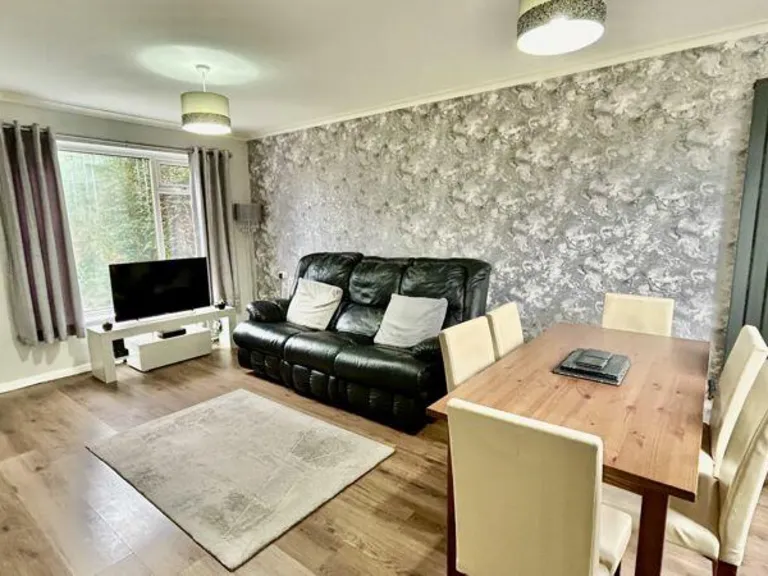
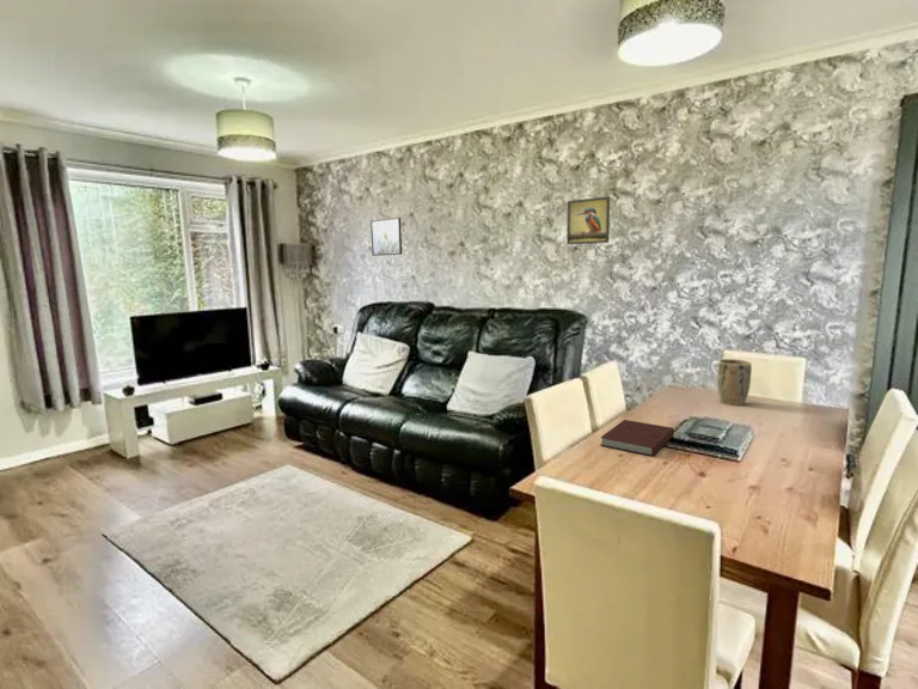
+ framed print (385, 237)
+ plant pot (733, 382)
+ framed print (587, 221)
+ notebook (637, 435)
